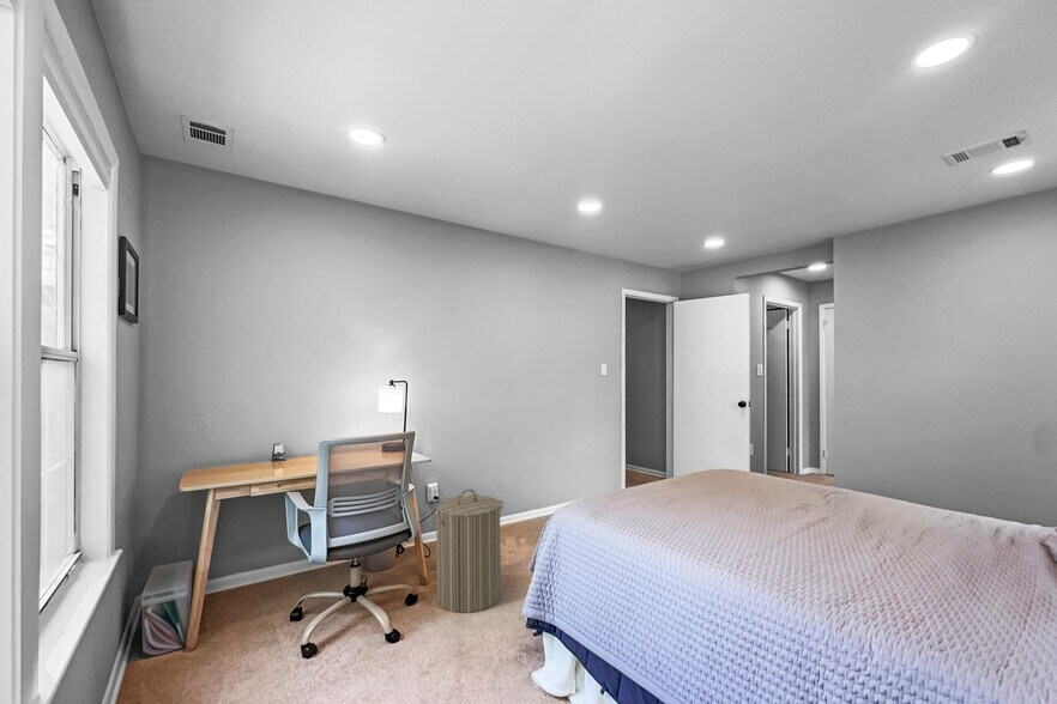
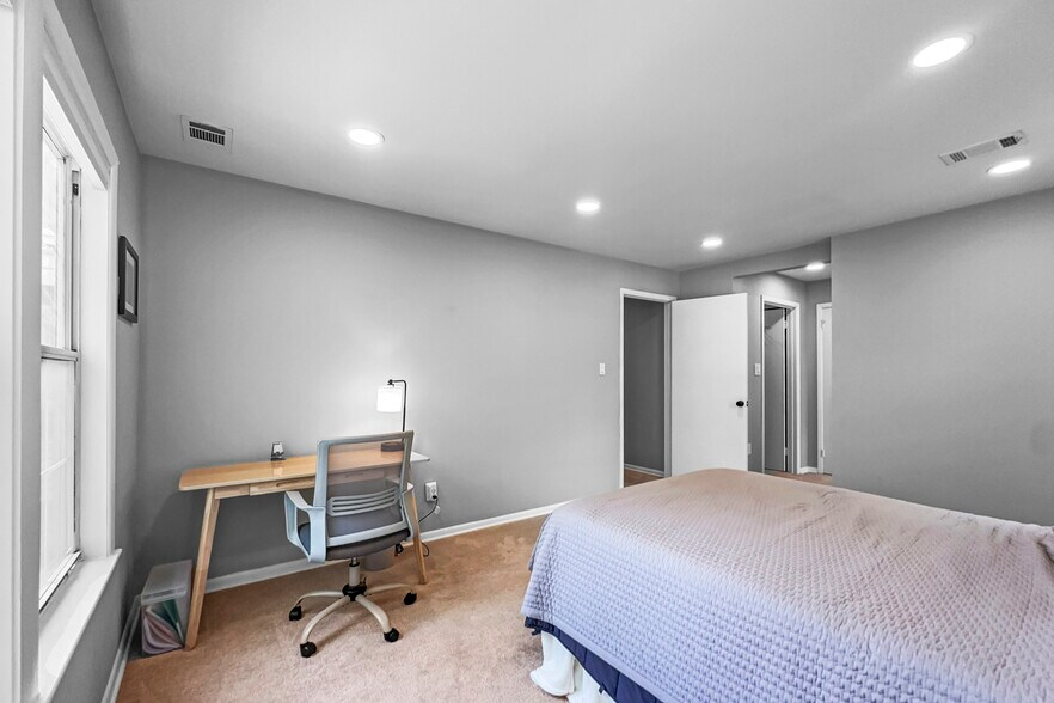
- laundry hamper (469, 542)
